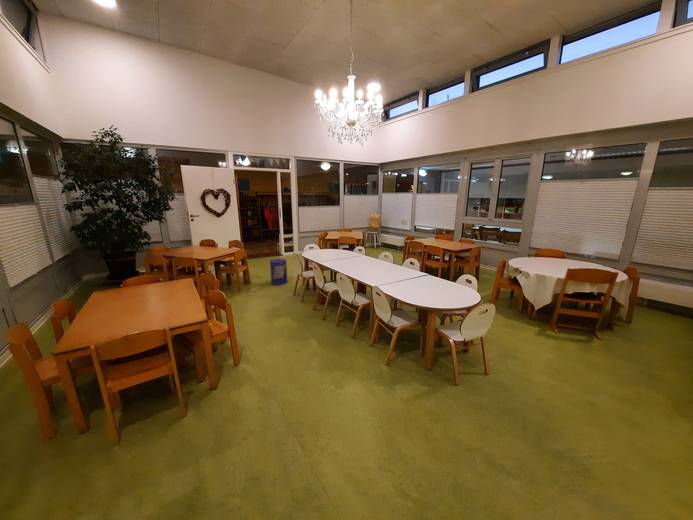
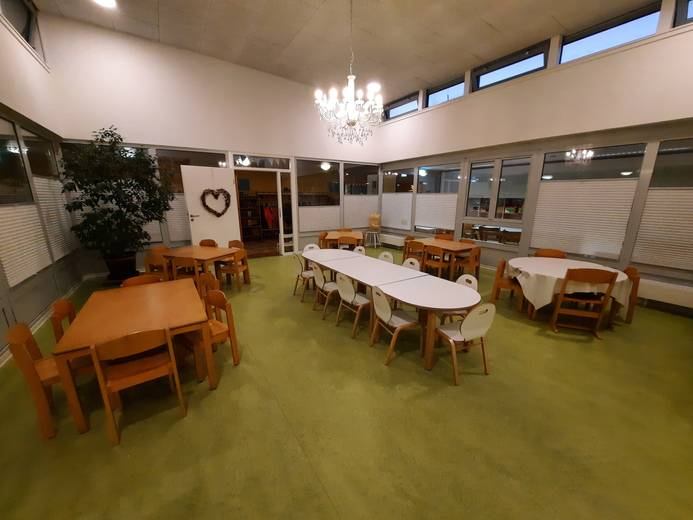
- waste bin (278, 271)
